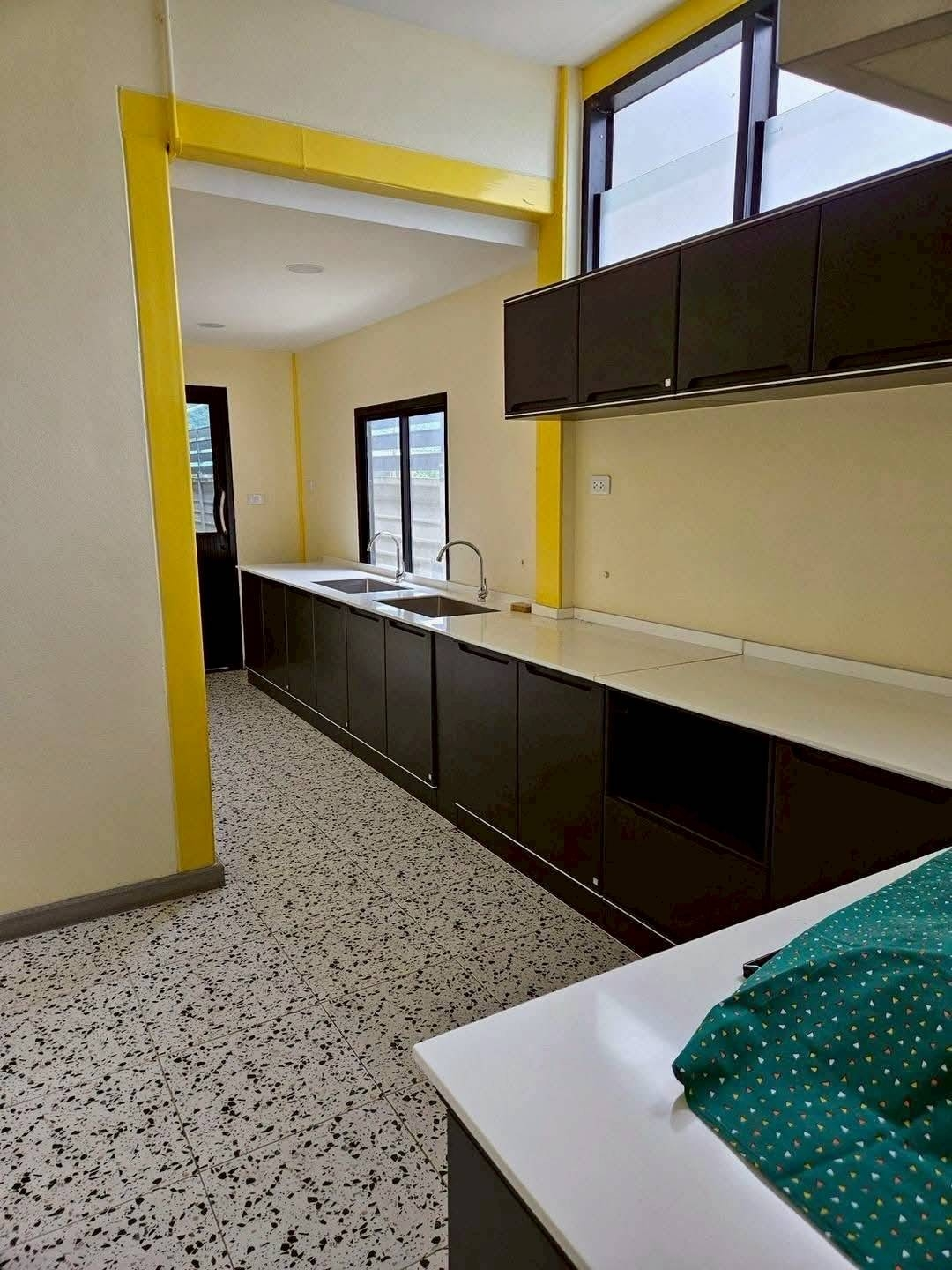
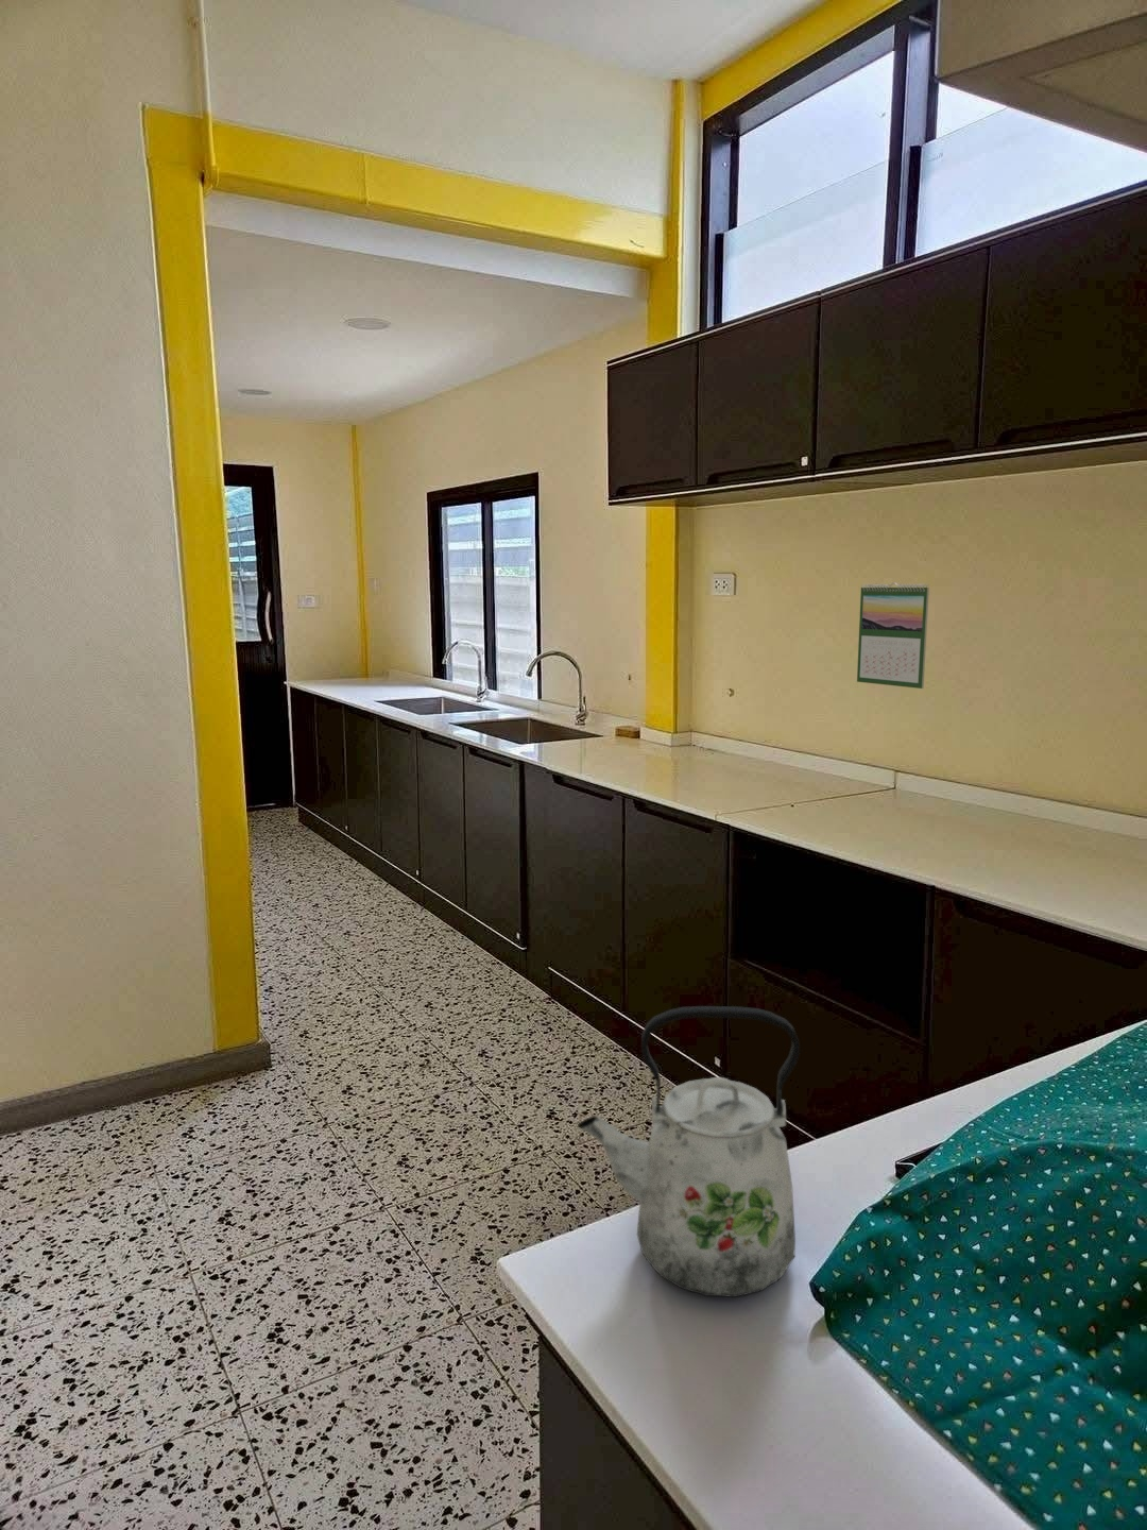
+ calendar (892, 634)
+ kettle (687, 1135)
